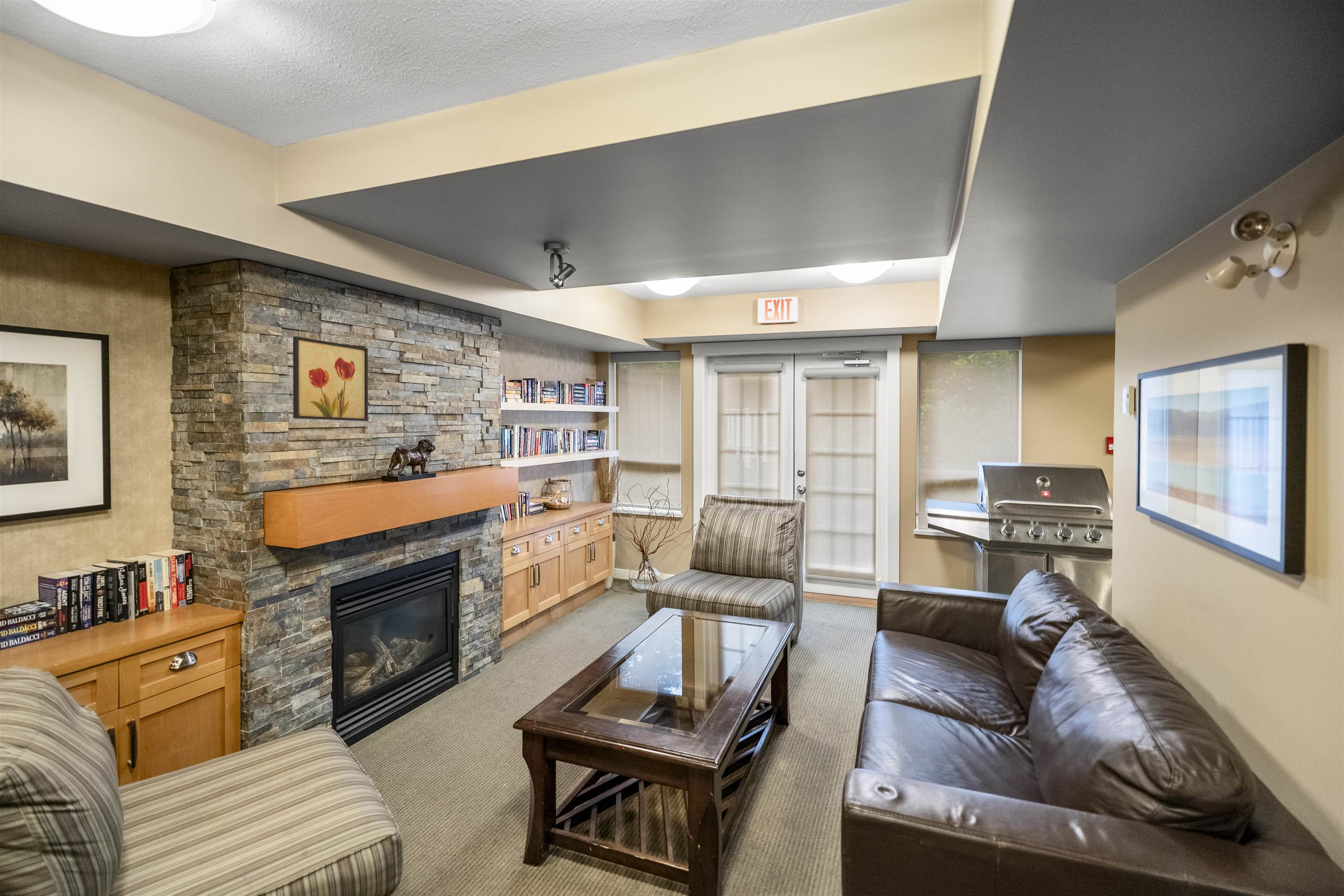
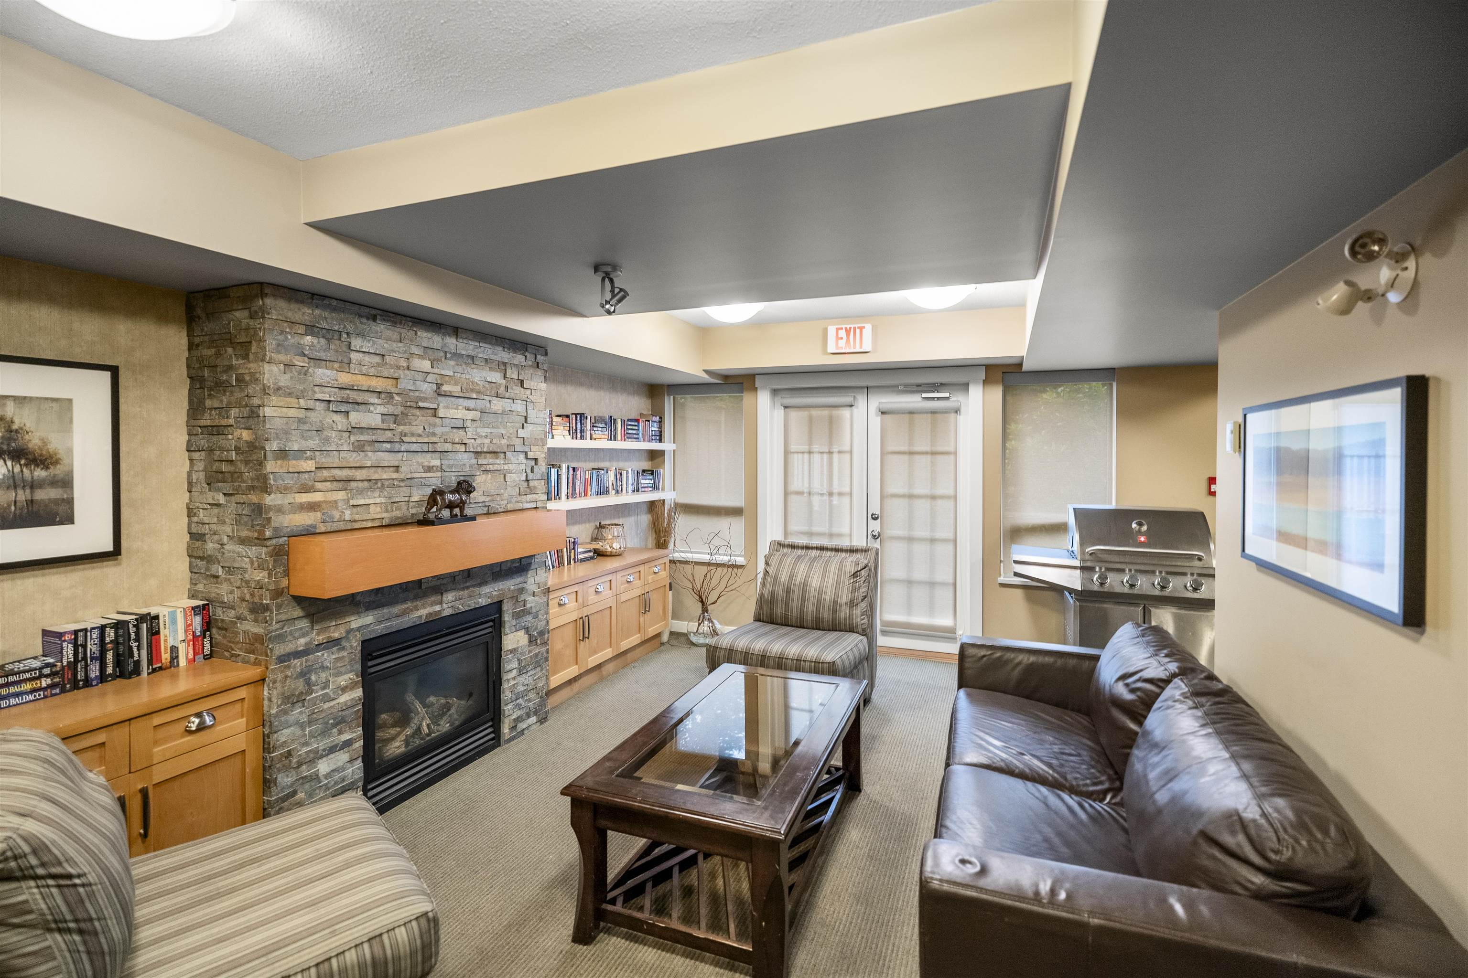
- wall art (331, 381)
